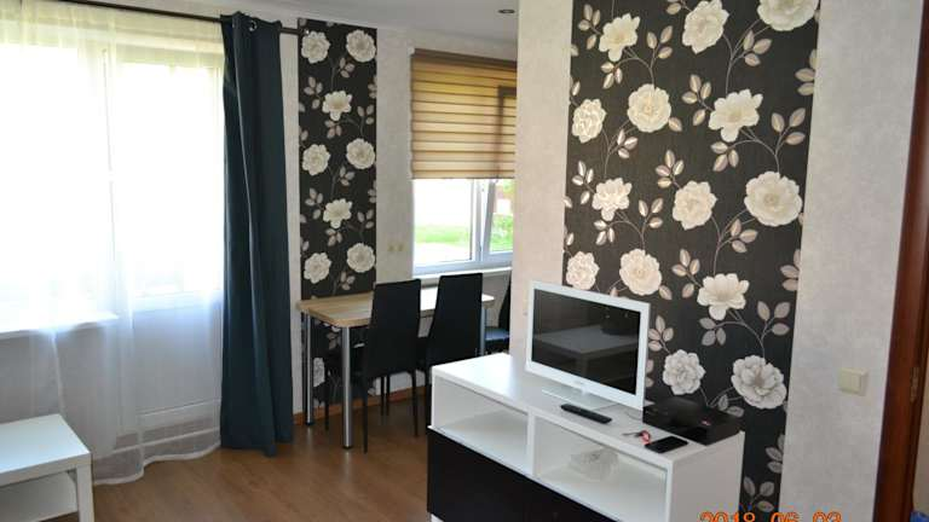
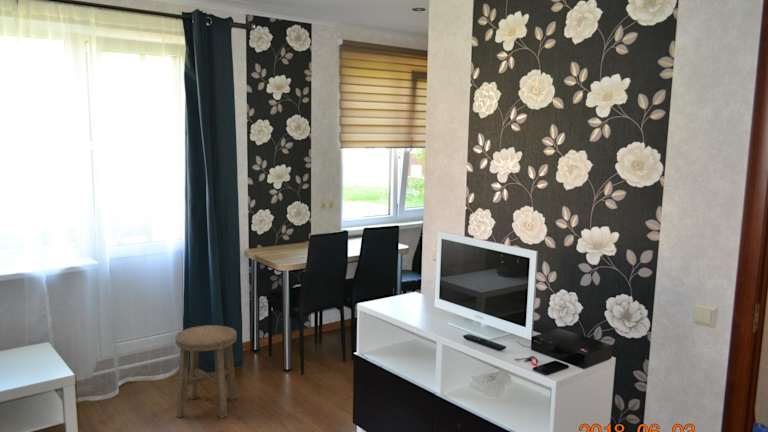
+ stool (205, 372)
